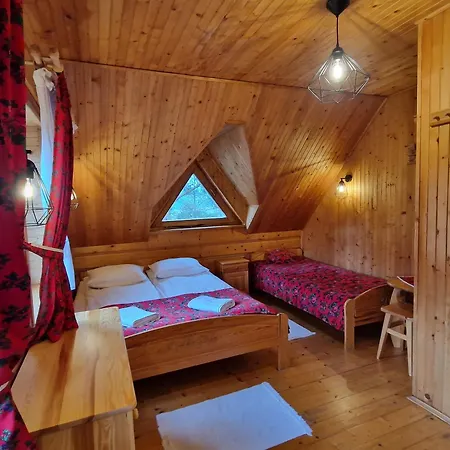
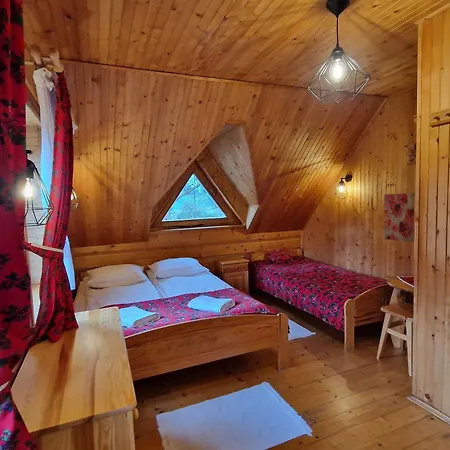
+ wall art (399, 217)
